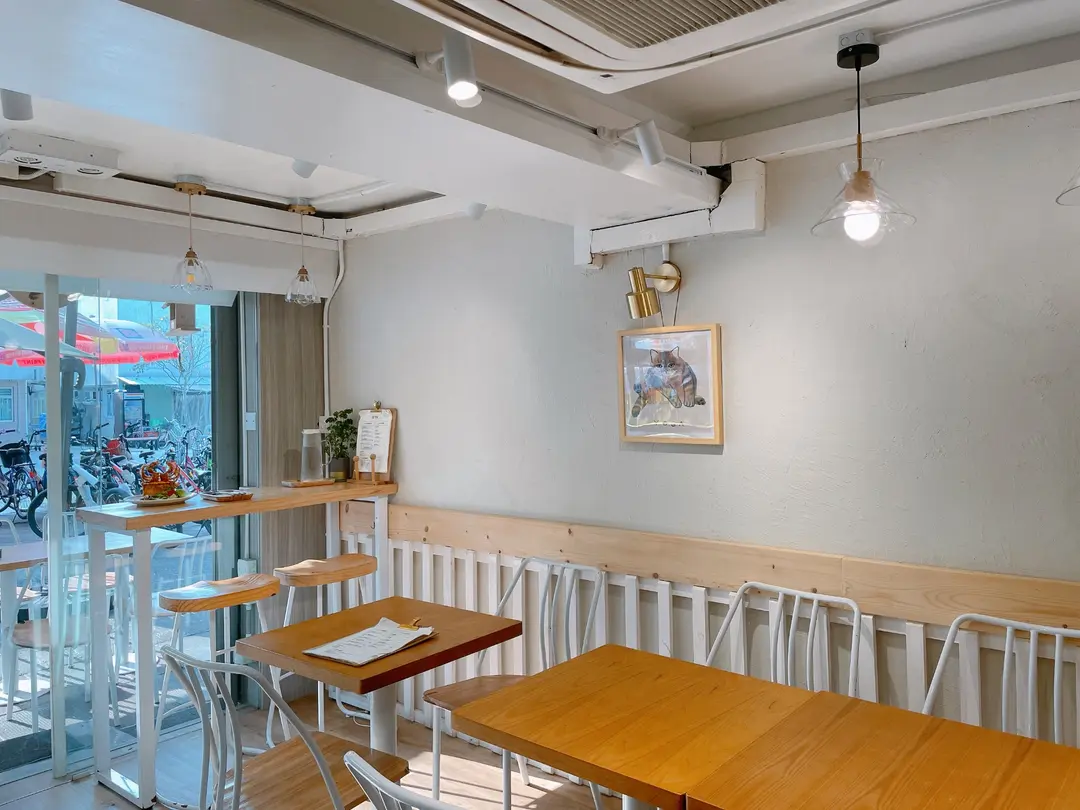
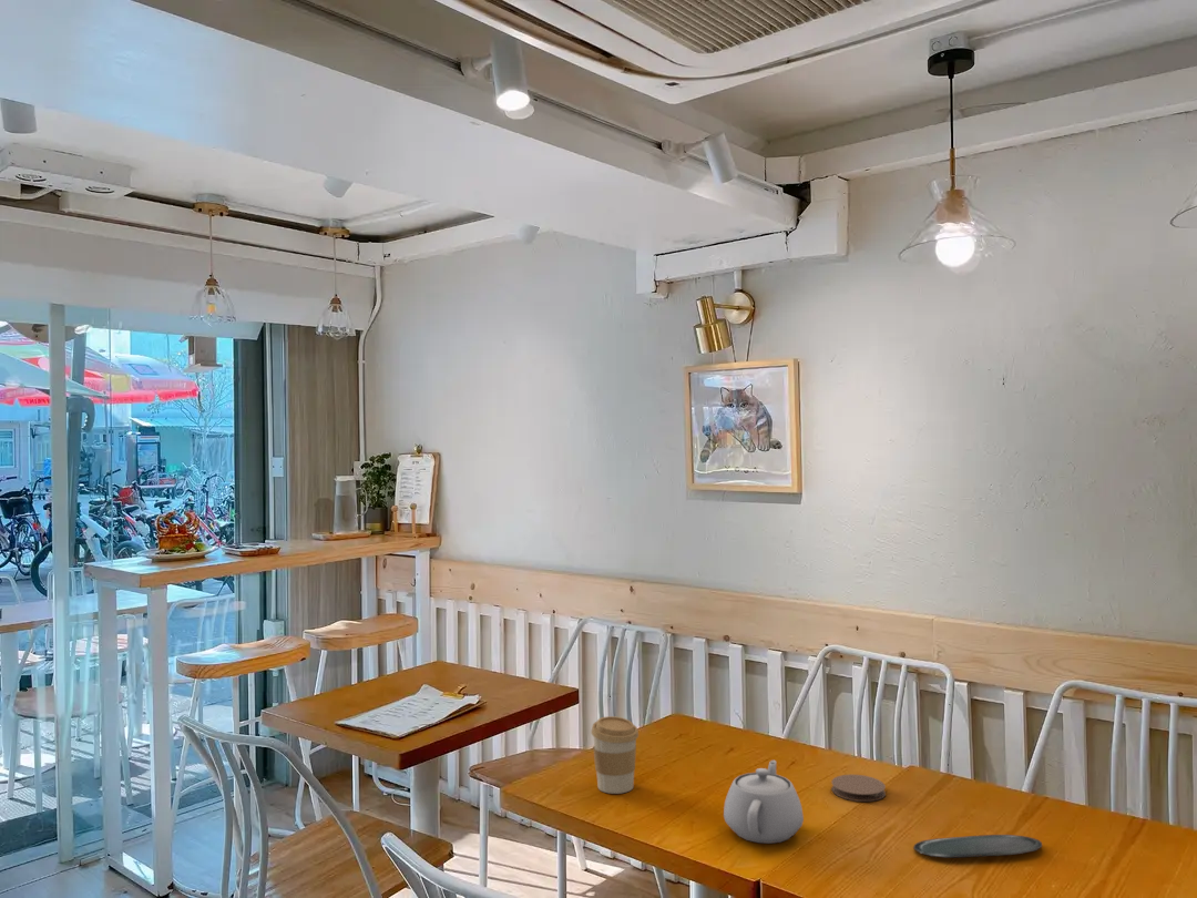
+ teapot (764, 799)
+ coffee cup (615, 753)
+ coaster (858, 787)
+ oval tray (978, 845)
